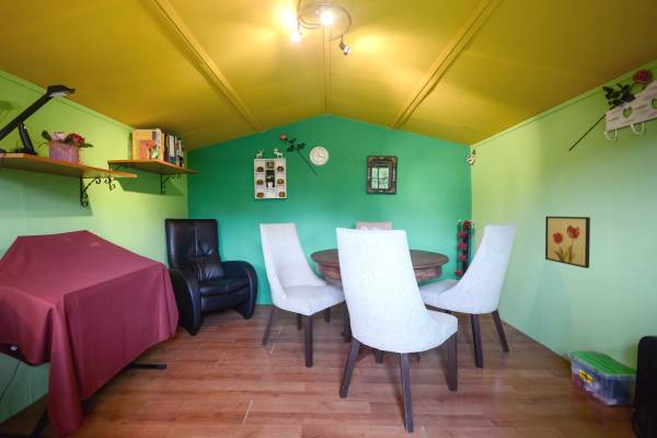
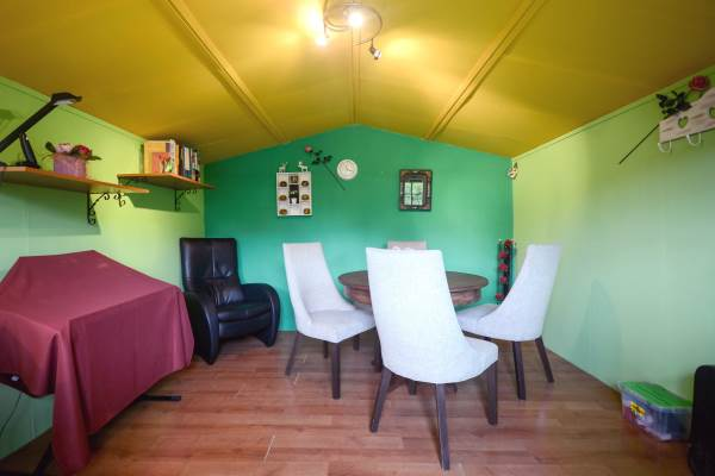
- wall art (566, 240)
